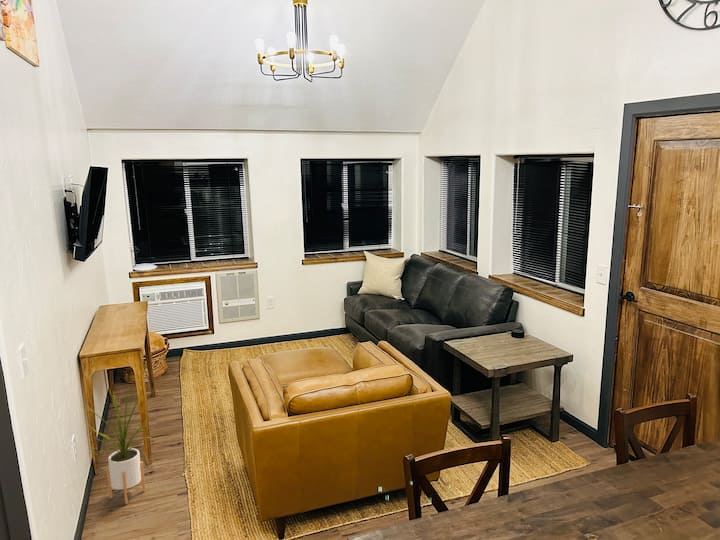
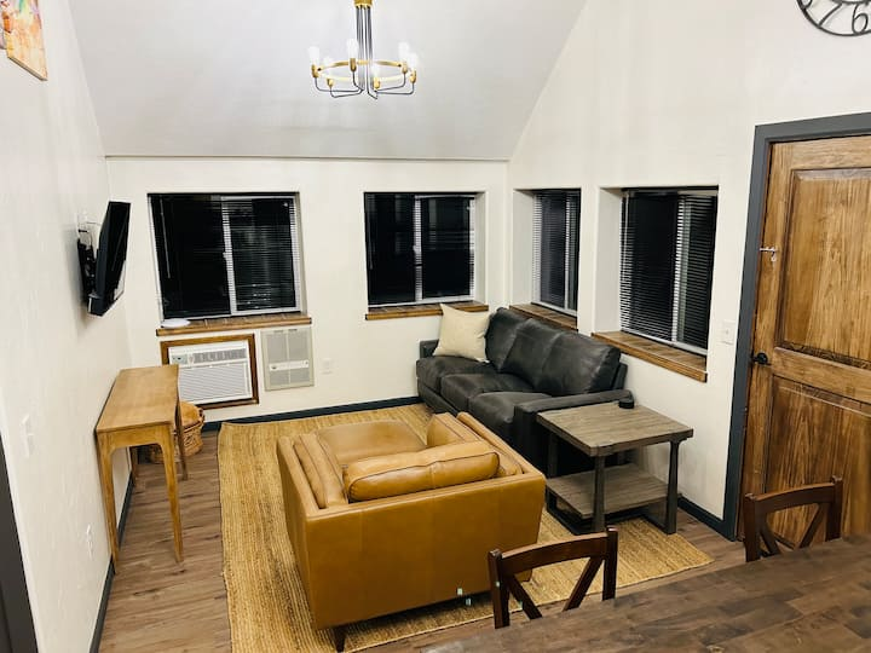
- house plant (121, 442)
